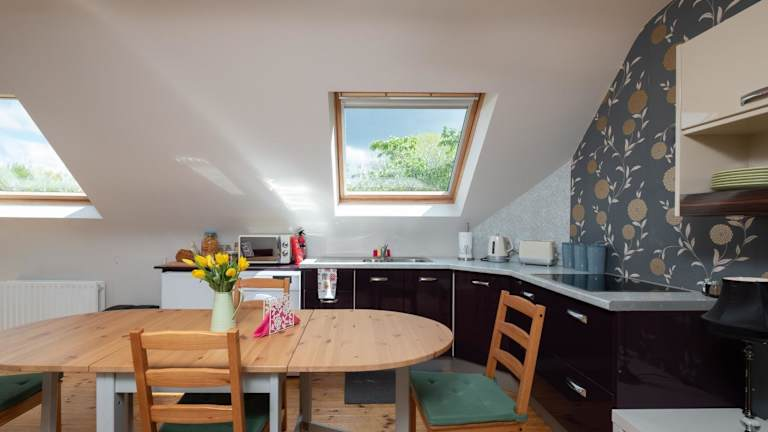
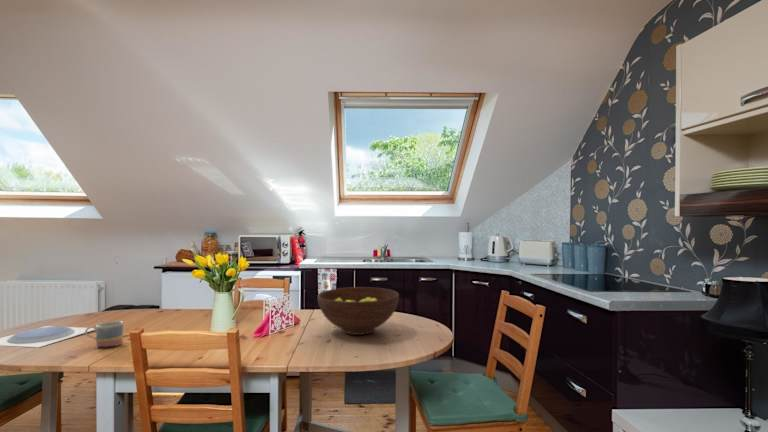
+ plate (42, 332)
+ fruit bowl (358, 312)
+ mug (104, 335)
